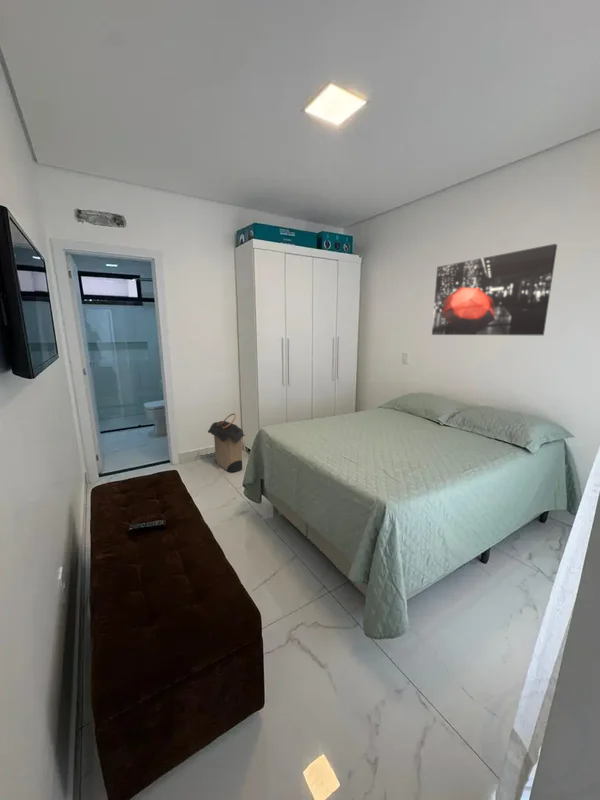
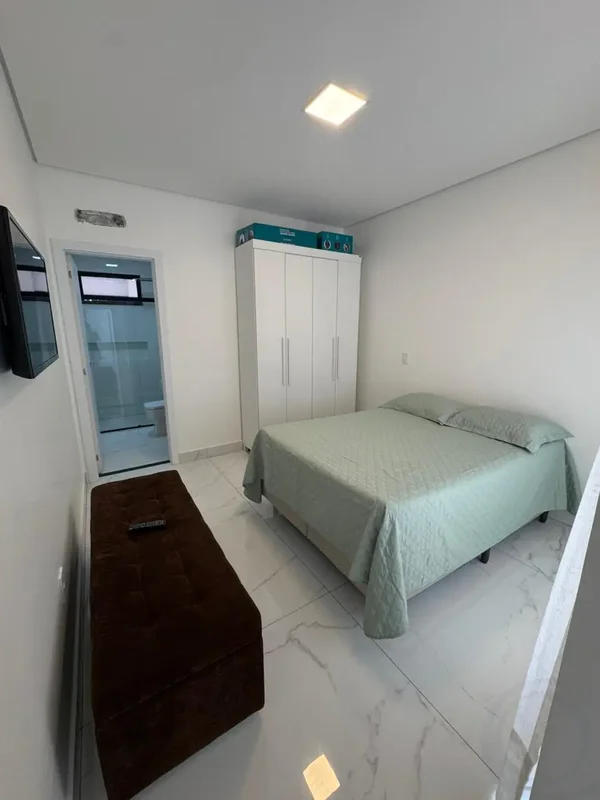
- laundry hamper (226, 439)
- wall art (484, 297)
